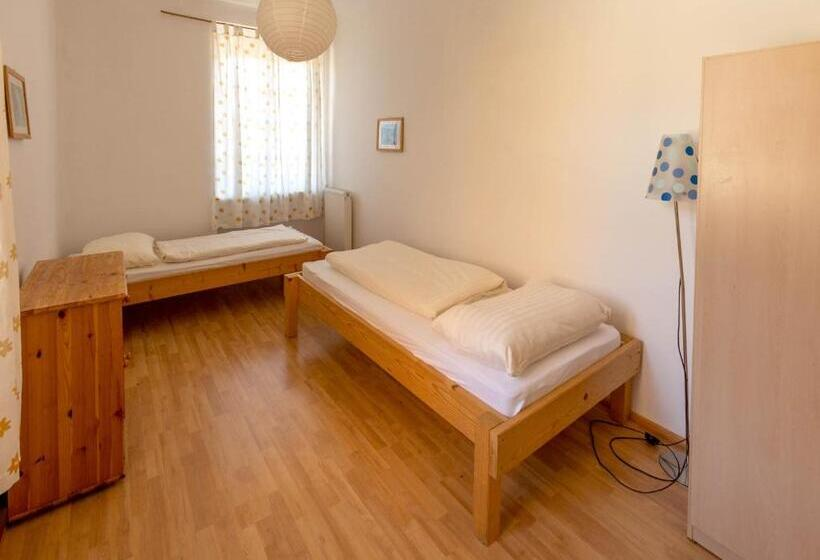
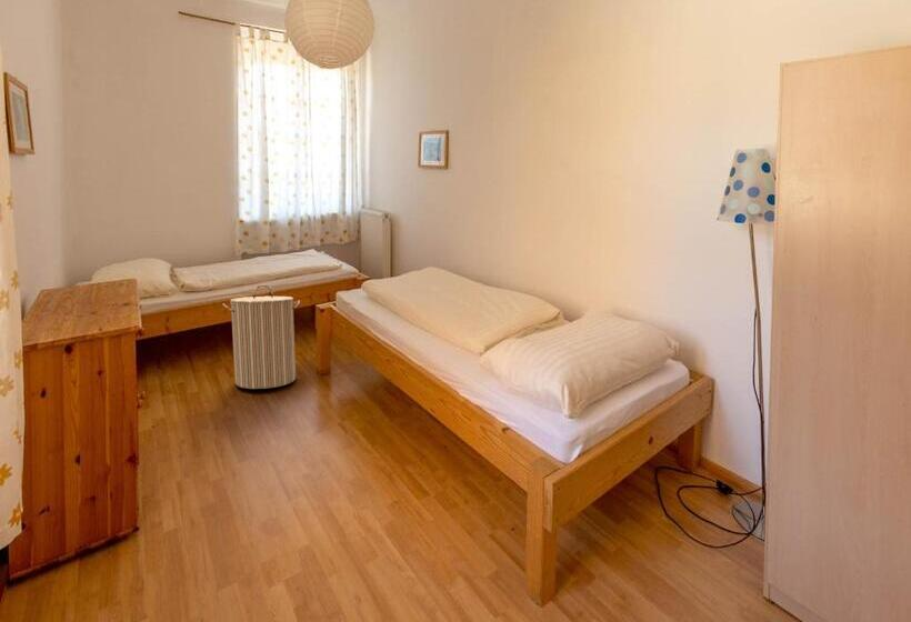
+ laundry hamper (263, 333)
